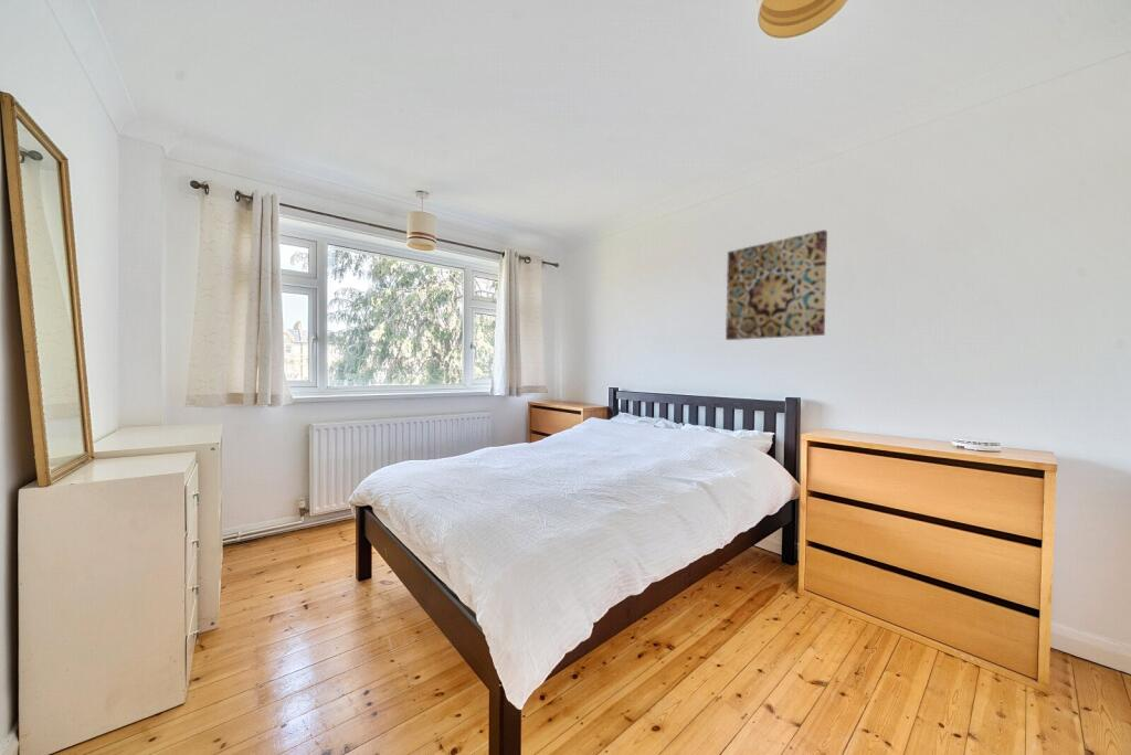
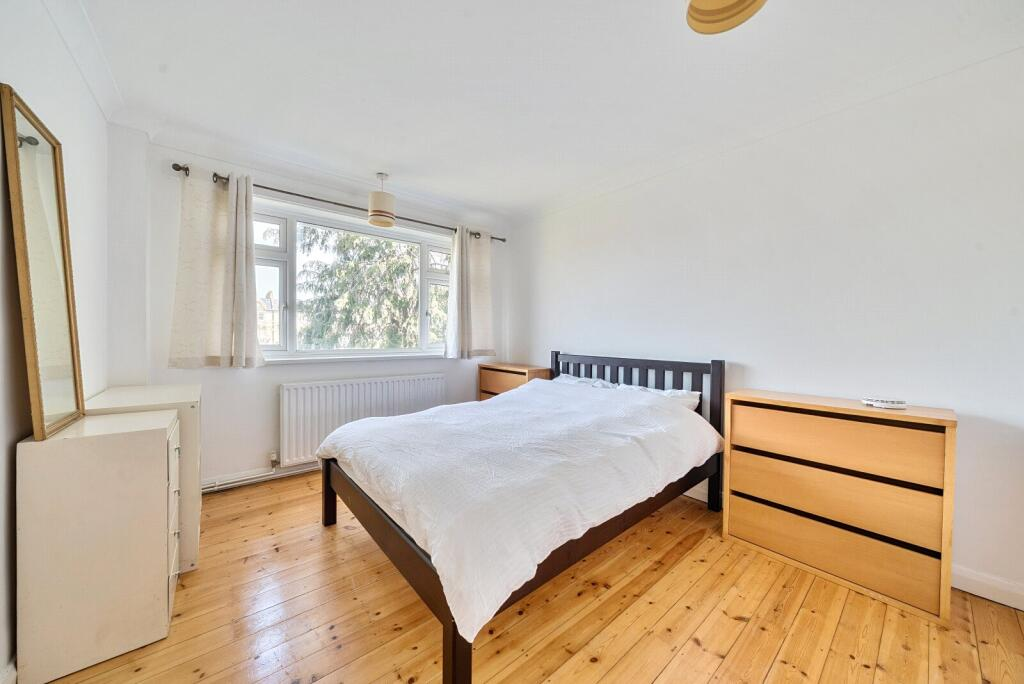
- wall art (772, 289)
